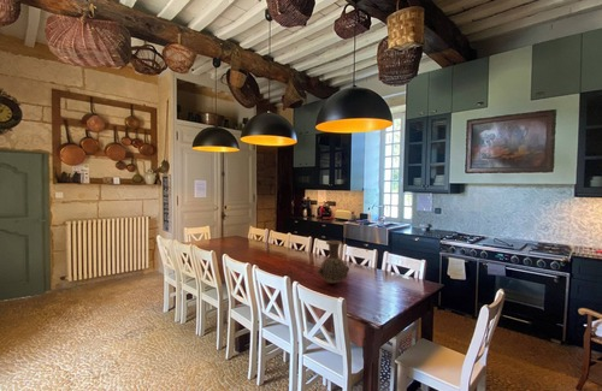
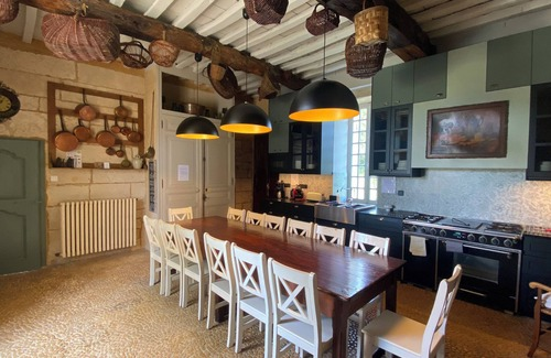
- vase (332, 262)
